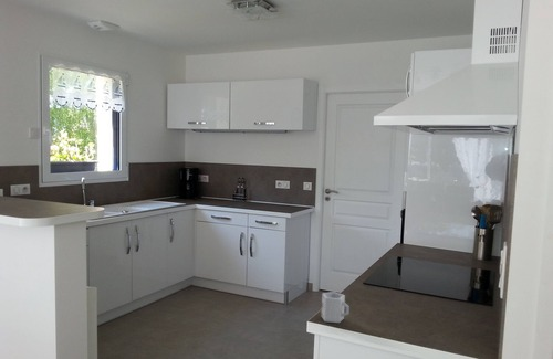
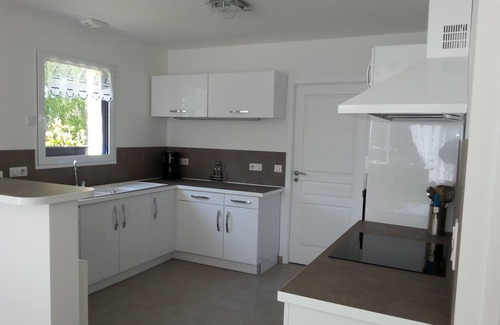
- cup (334, 307)
